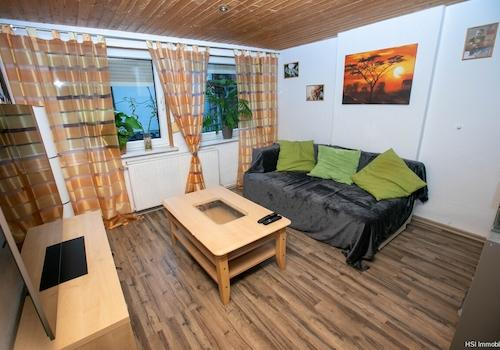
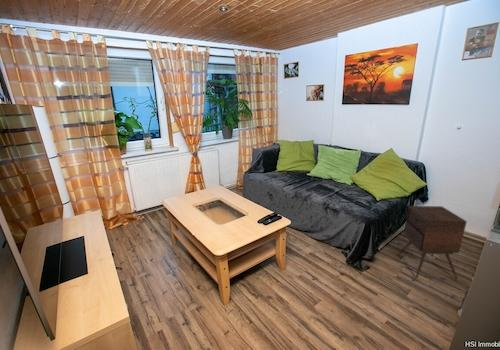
+ side table (429, 240)
